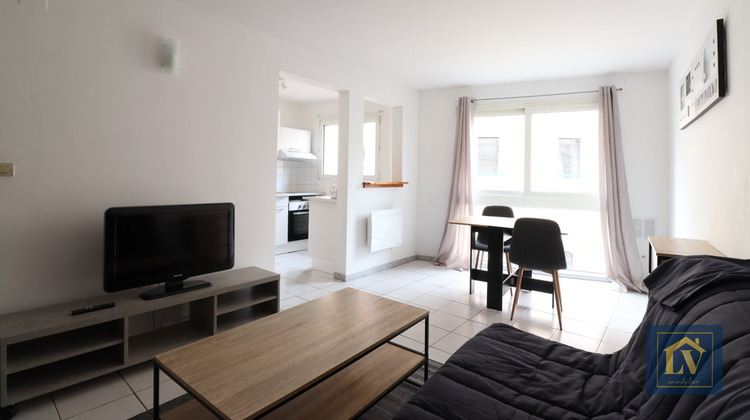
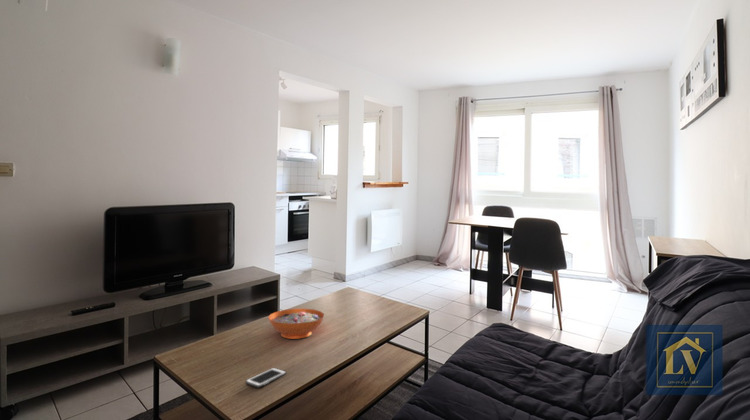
+ decorative bowl (296, 324)
+ cell phone (266, 377)
